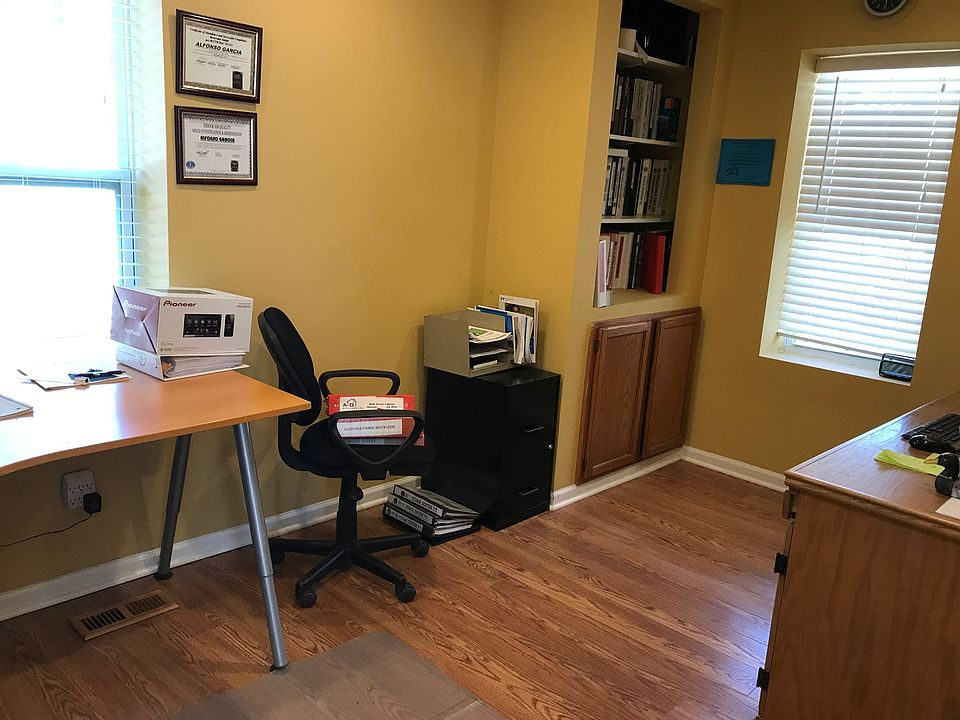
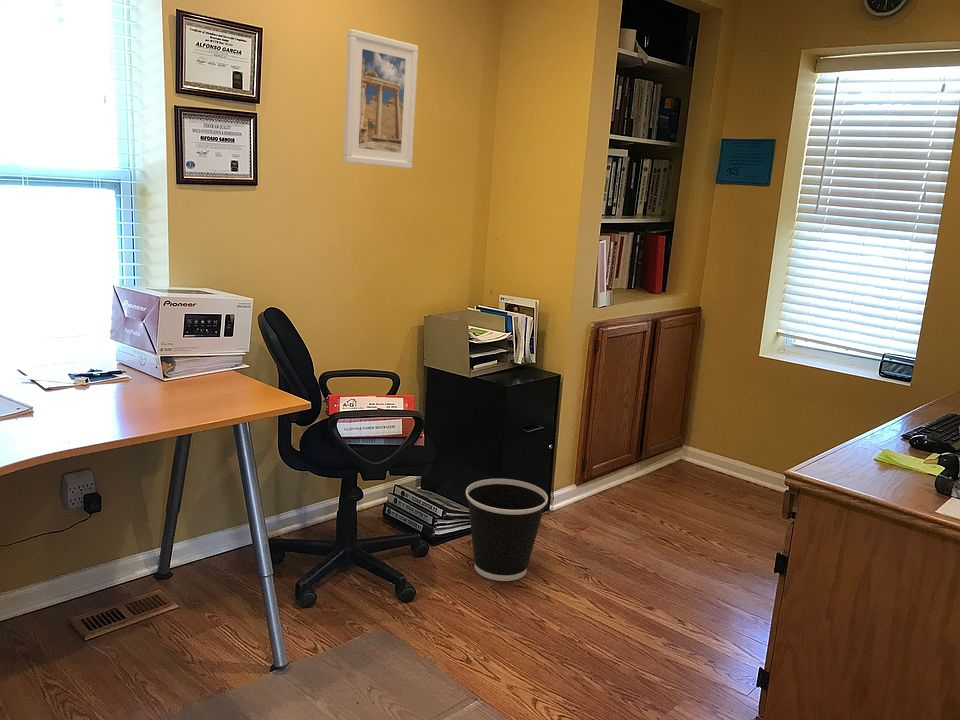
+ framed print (381, 102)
+ wastebasket (503, 531)
